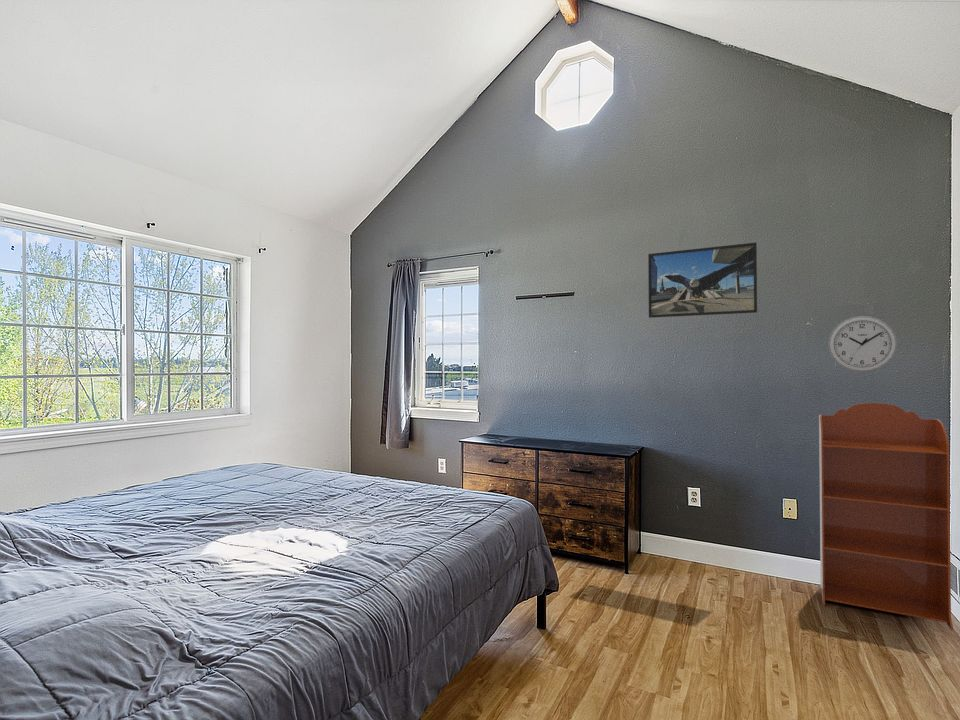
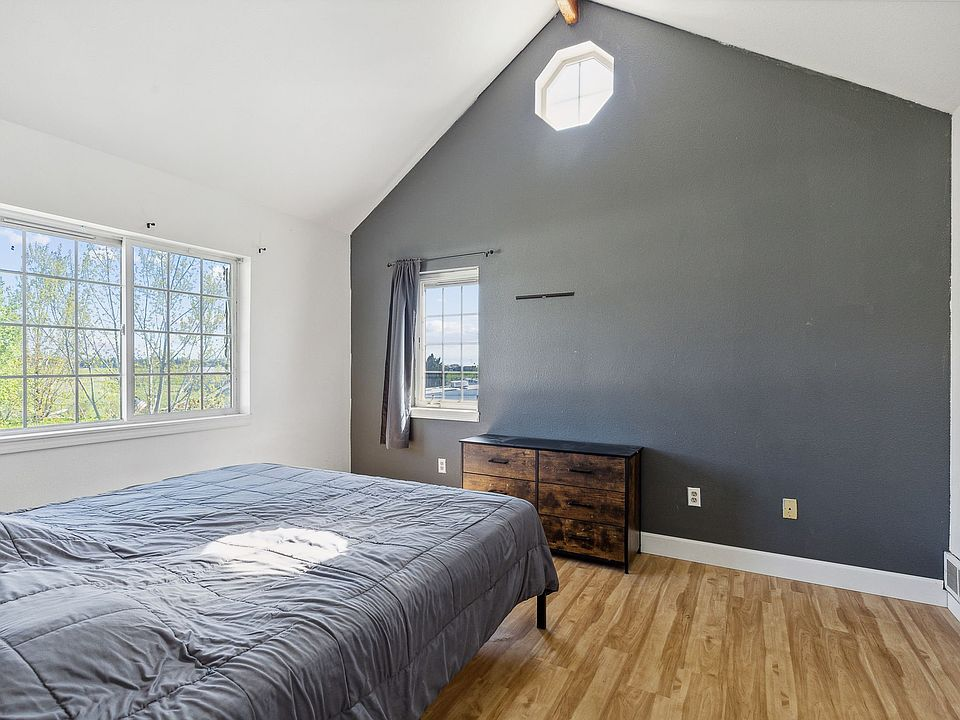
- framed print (700, 281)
- wall clock (861, 344)
- bookcase (879, 505)
